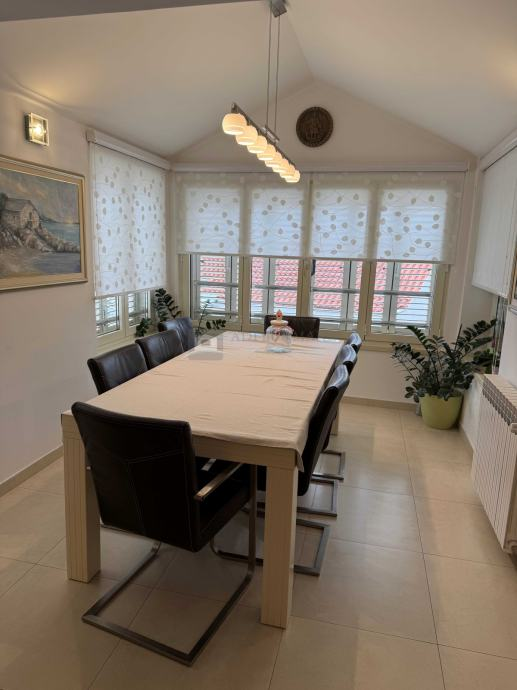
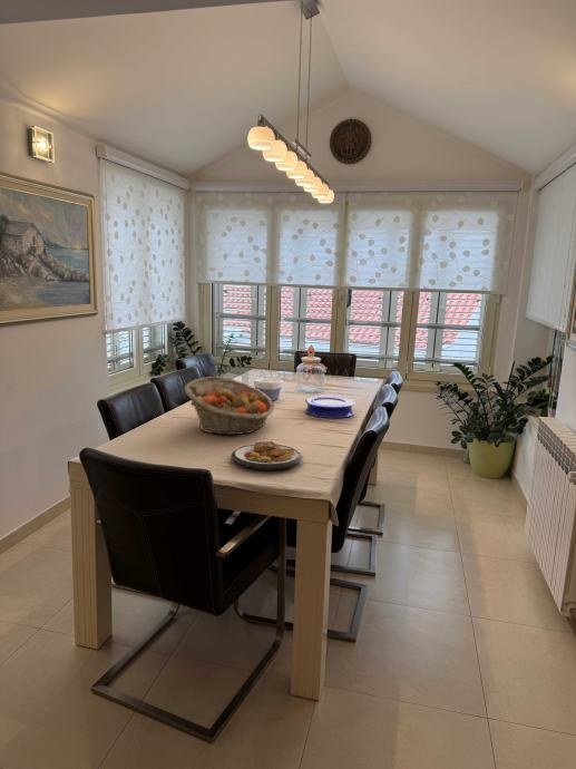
+ plate (266, 454)
+ bowl (267, 389)
+ fruit basket (230, 403)
+ plate (329, 406)
